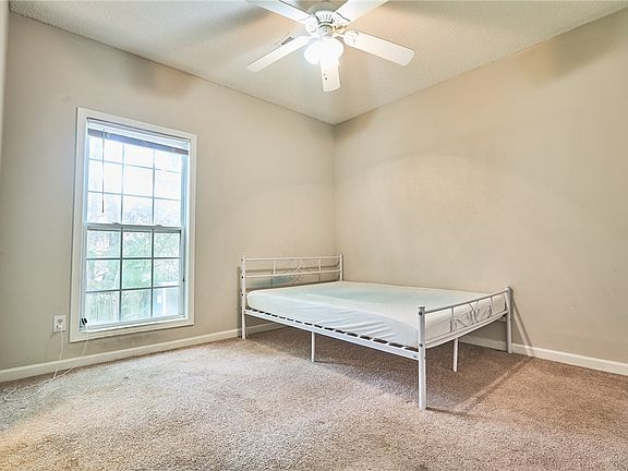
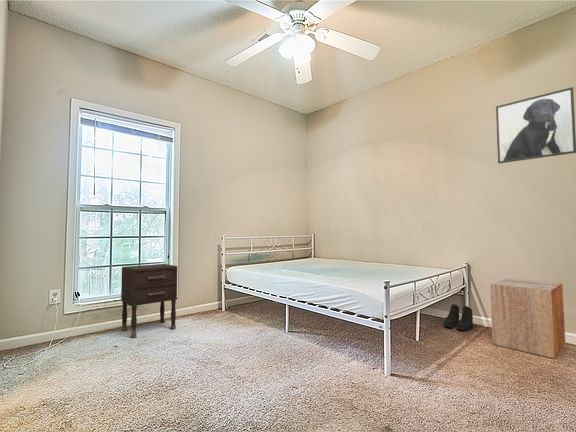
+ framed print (533, 127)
+ boots (458, 316)
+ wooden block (527, 313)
+ nightstand (149, 297)
